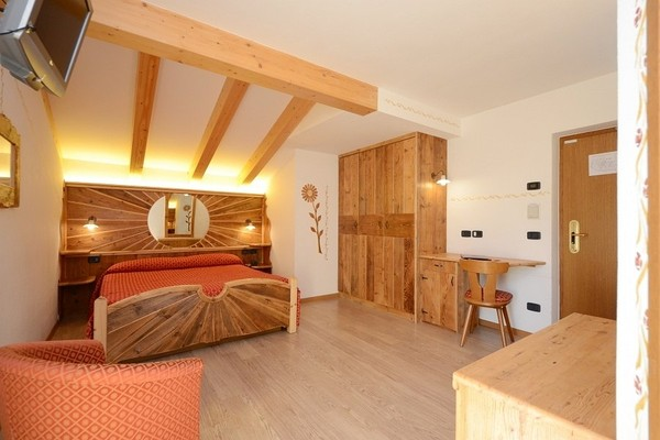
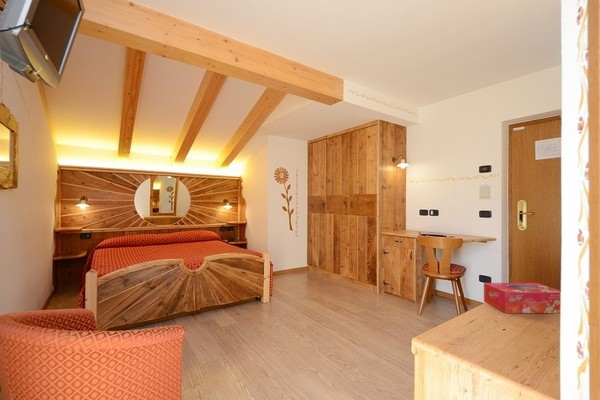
+ tissue box (522, 297)
